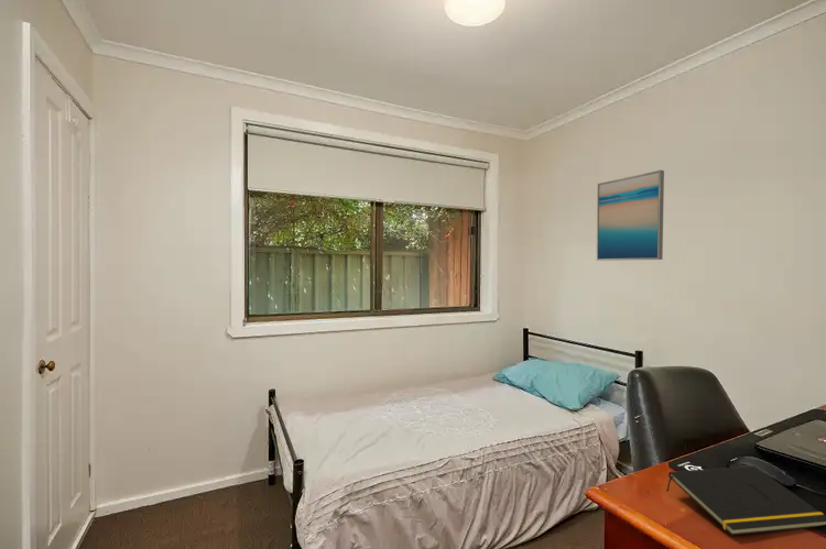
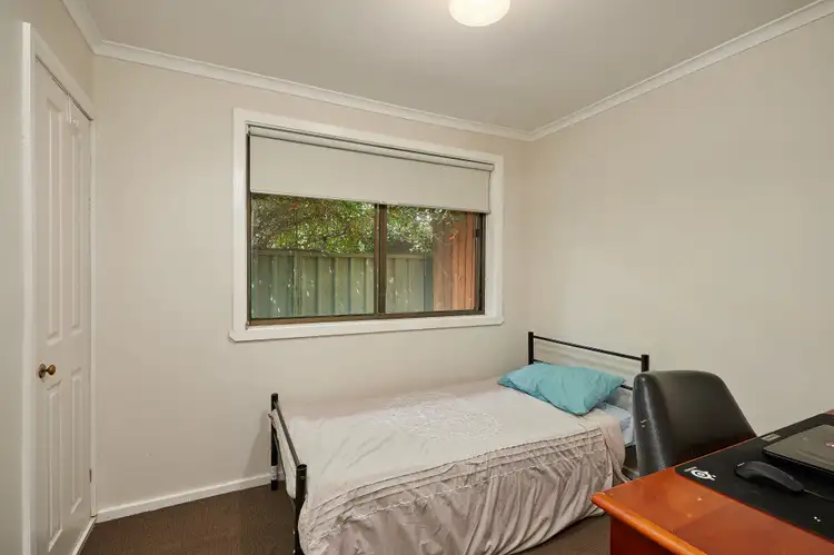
- wall art (627, 218)
- notepad (743, 496)
